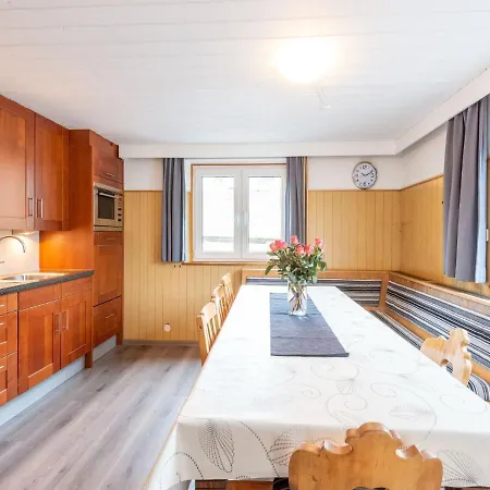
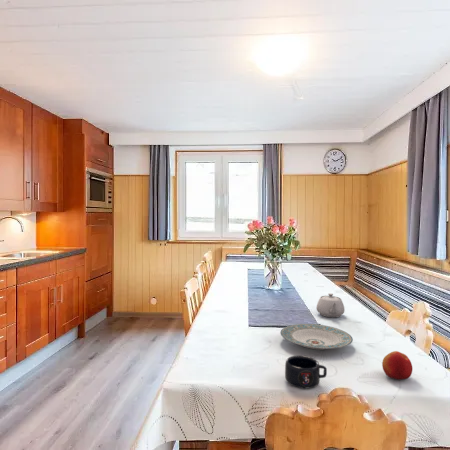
+ plate (315, 339)
+ teapot (330, 304)
+ apple (396, 364)
+ mug (305, 371)
